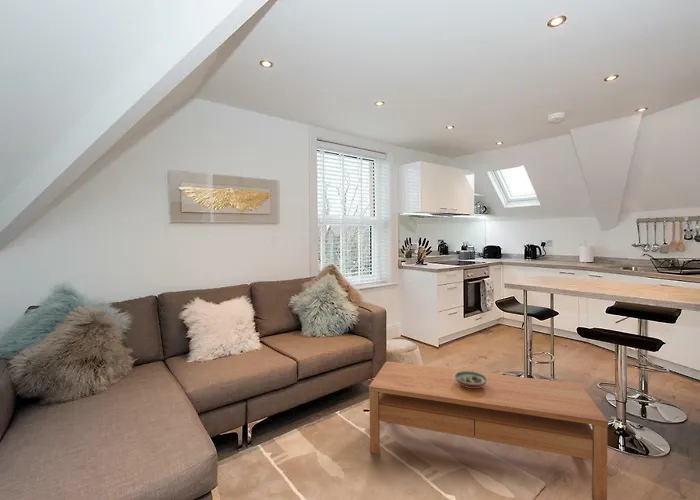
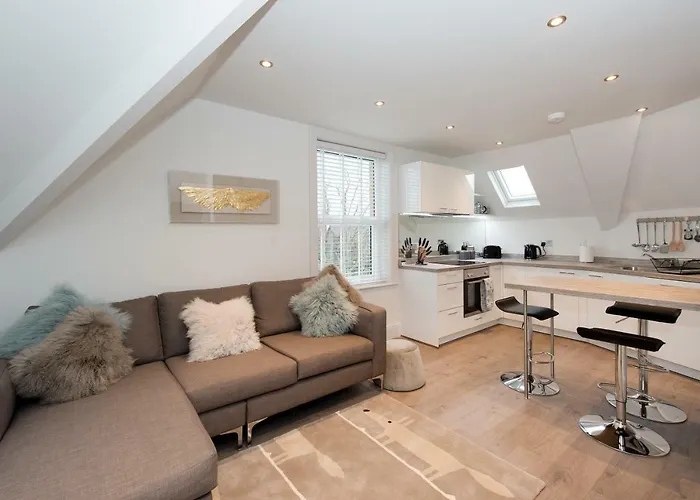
- decorative bowl (470, 380)
- coffee table (474, 418)
